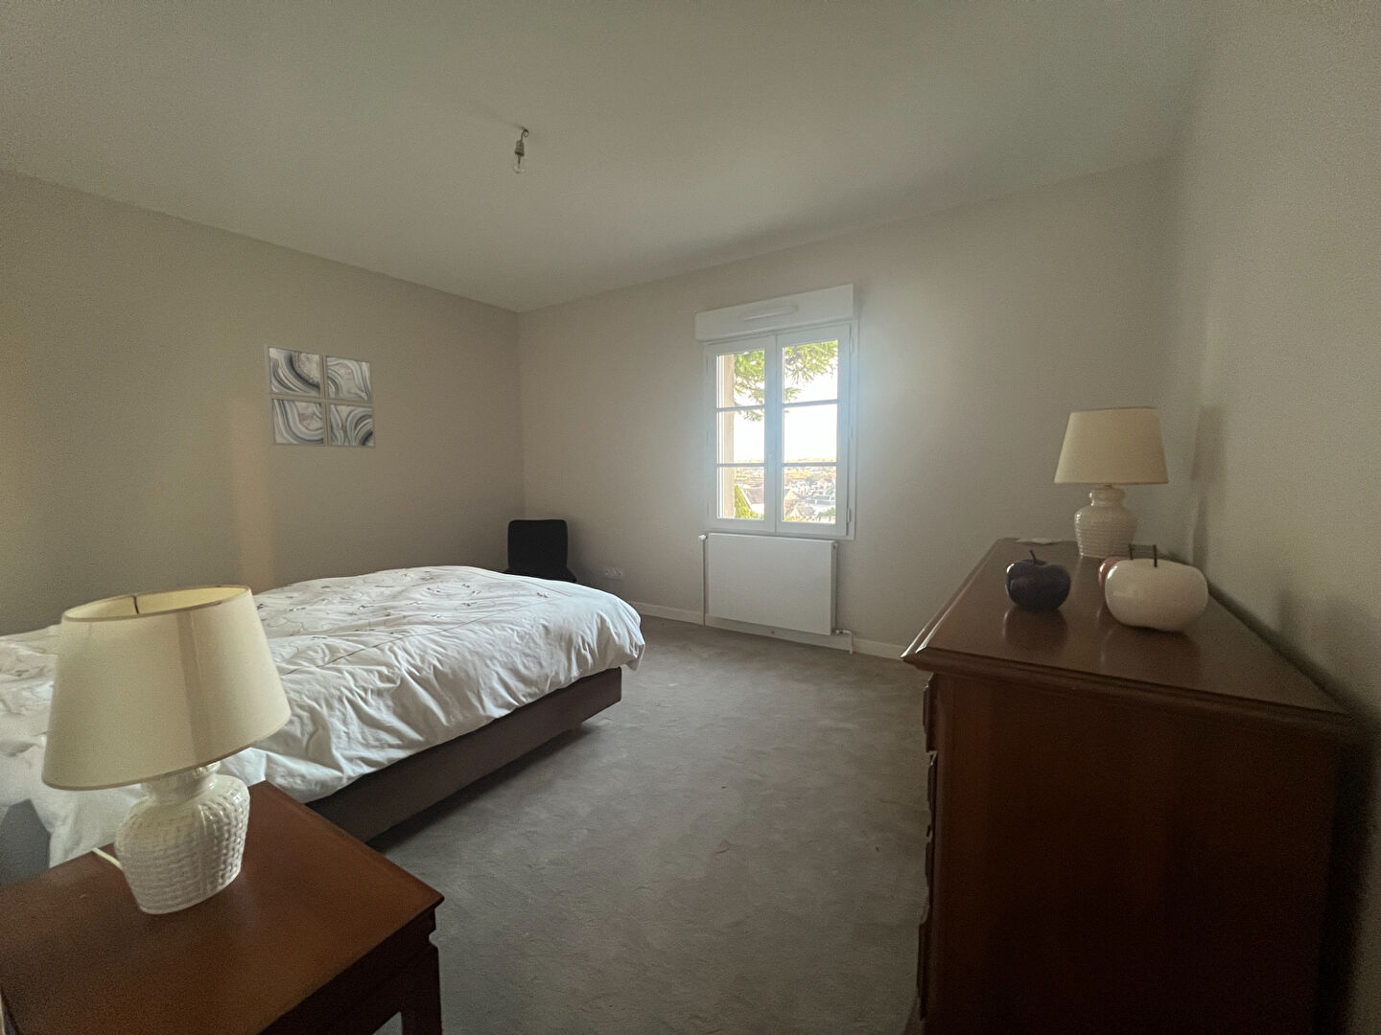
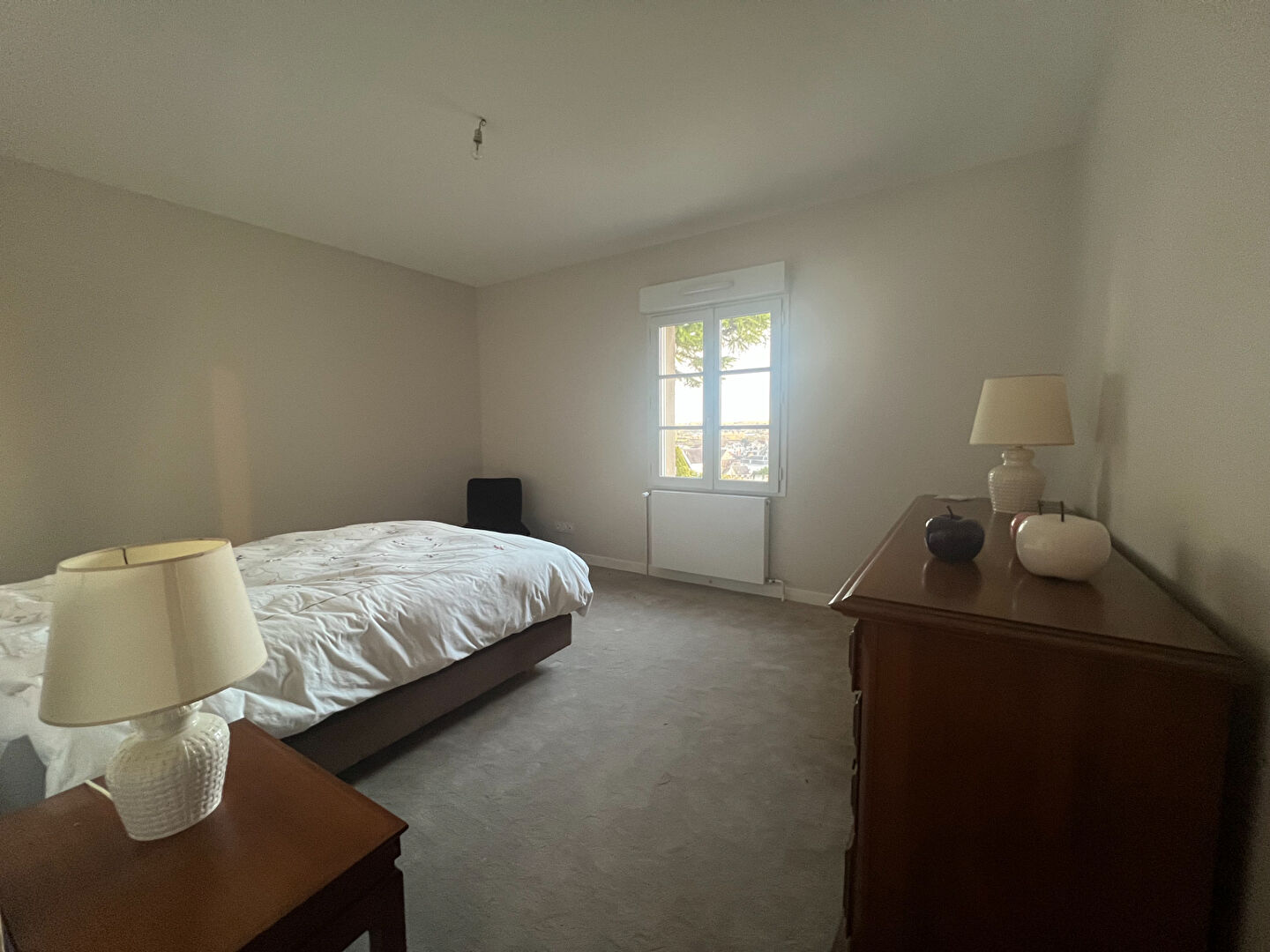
- wall art (324, 399)
